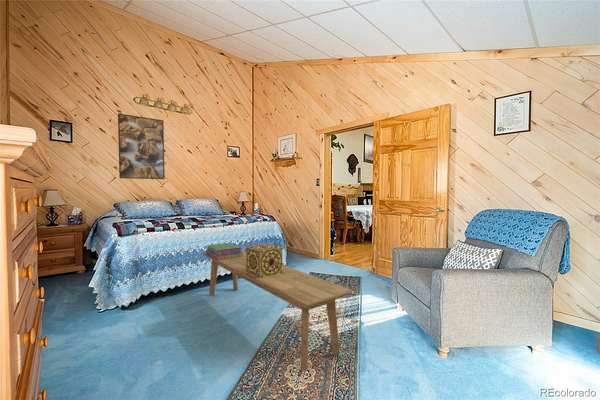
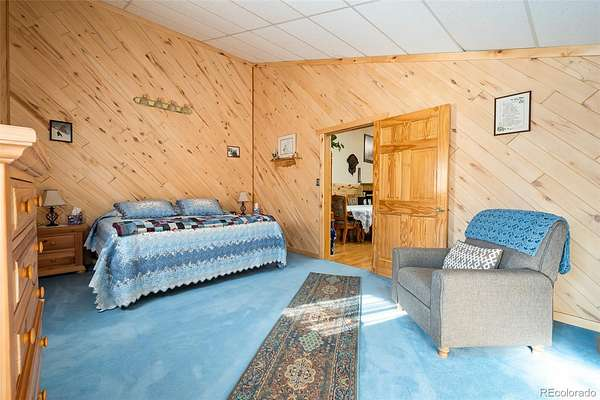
- stack of books (224, 250)
- bench (262, 288)
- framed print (142, 148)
- decorative box (264, 259)
